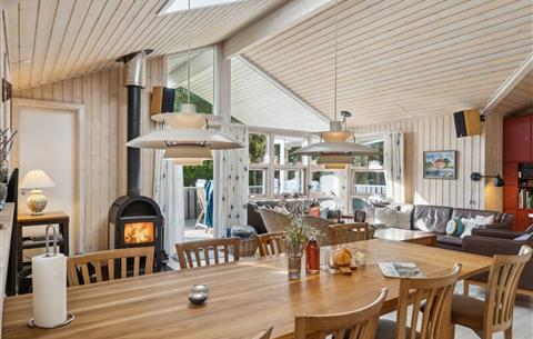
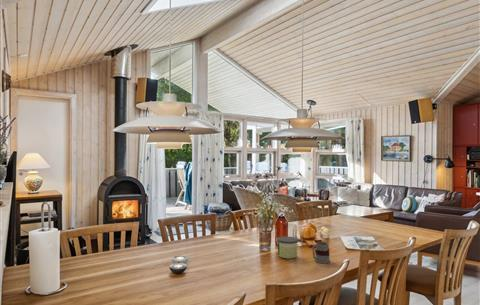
+ mug (320, 252)
+ candle (287, 247)
